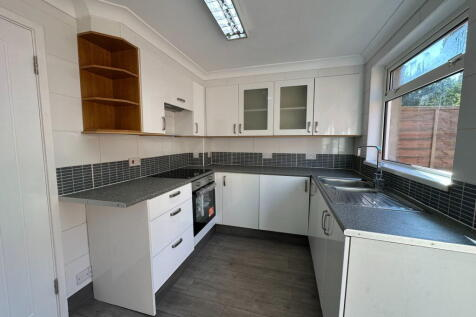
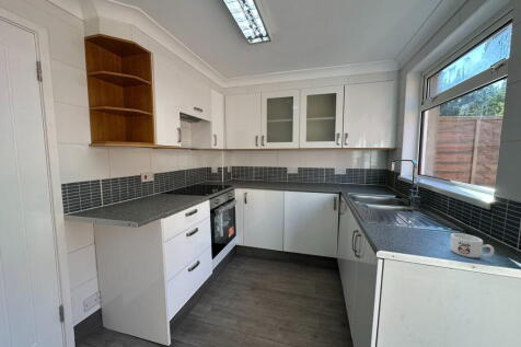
+ mug (471, 246)
